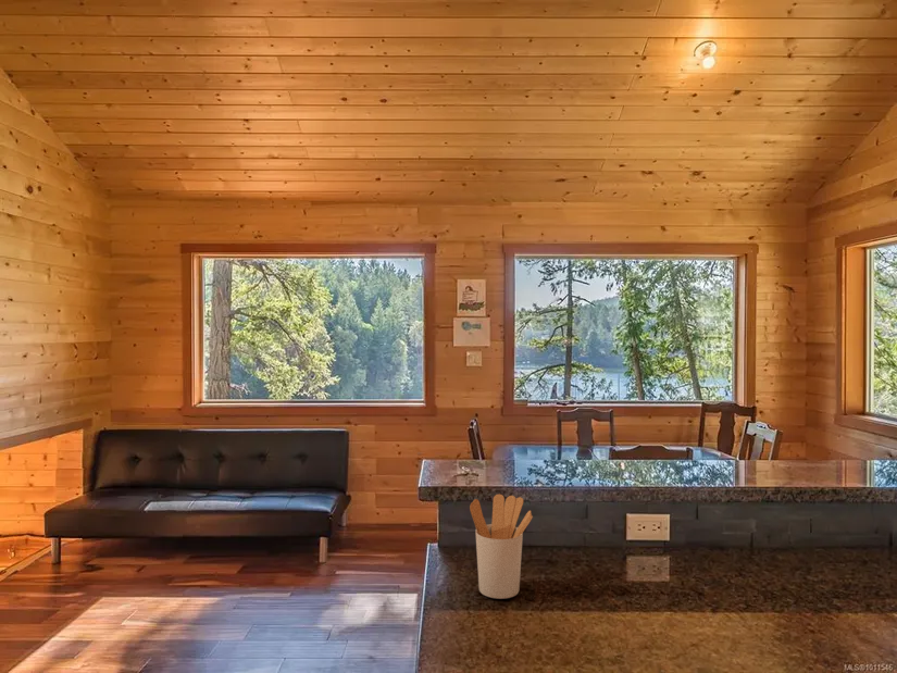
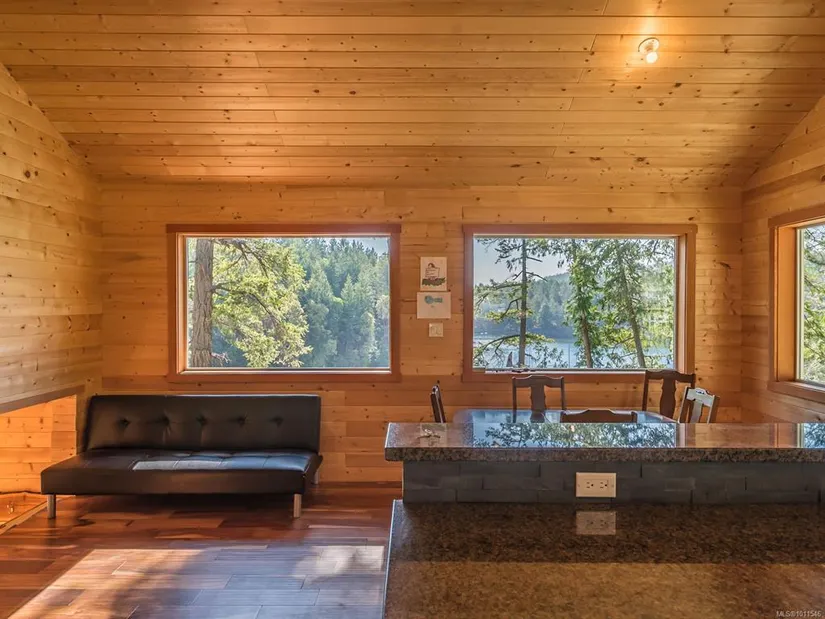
- utensil holder (501, 541)
